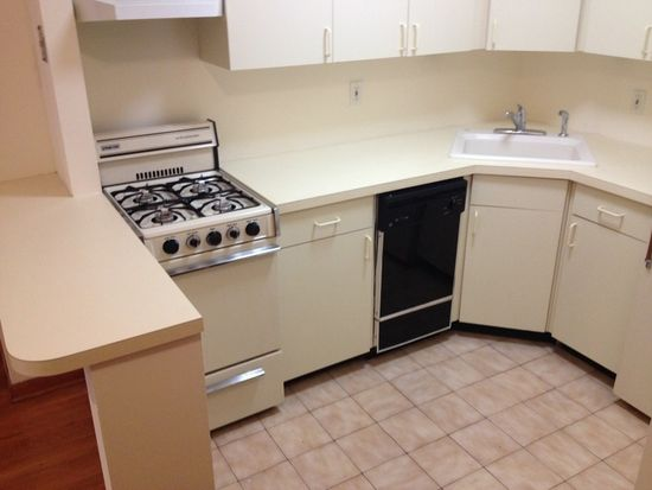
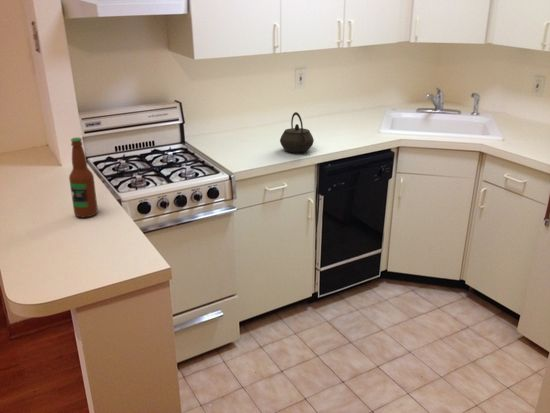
+ kettle (297, 132)
+ bottle (81, 177)
